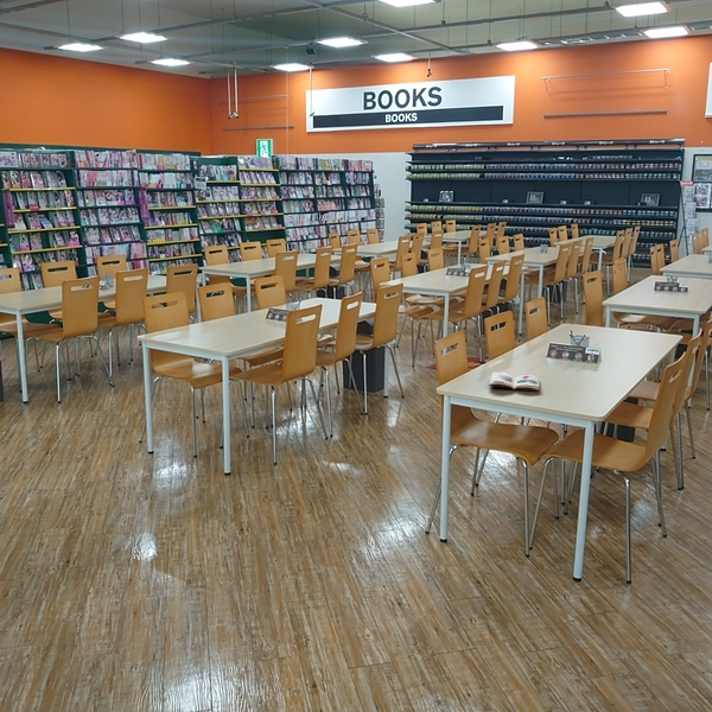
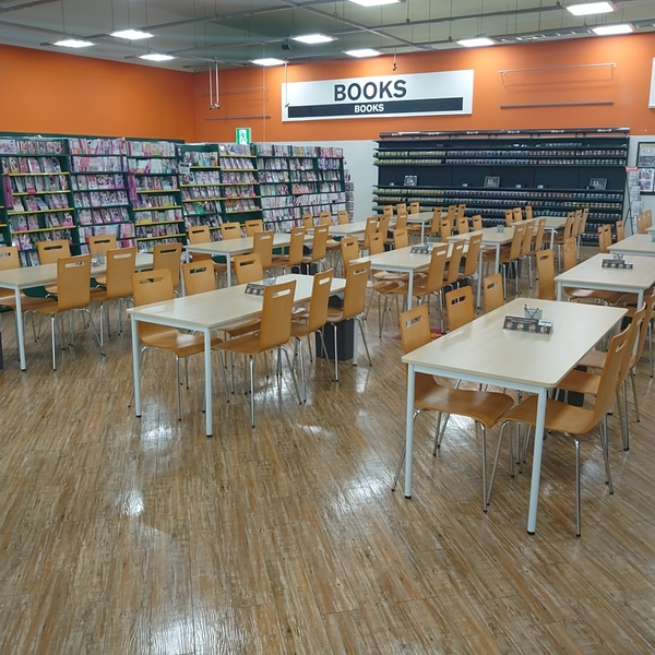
- book (514, 381)
